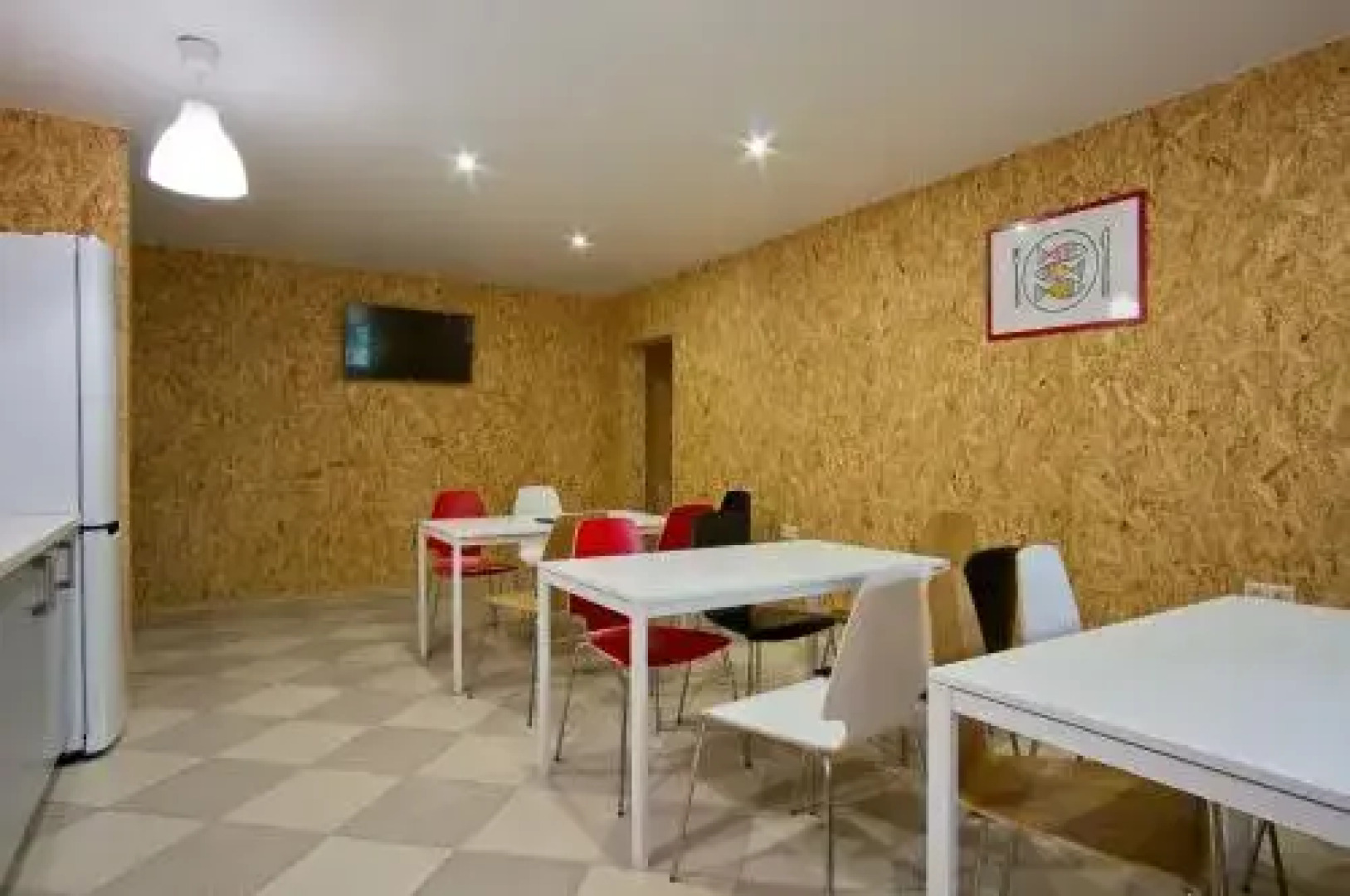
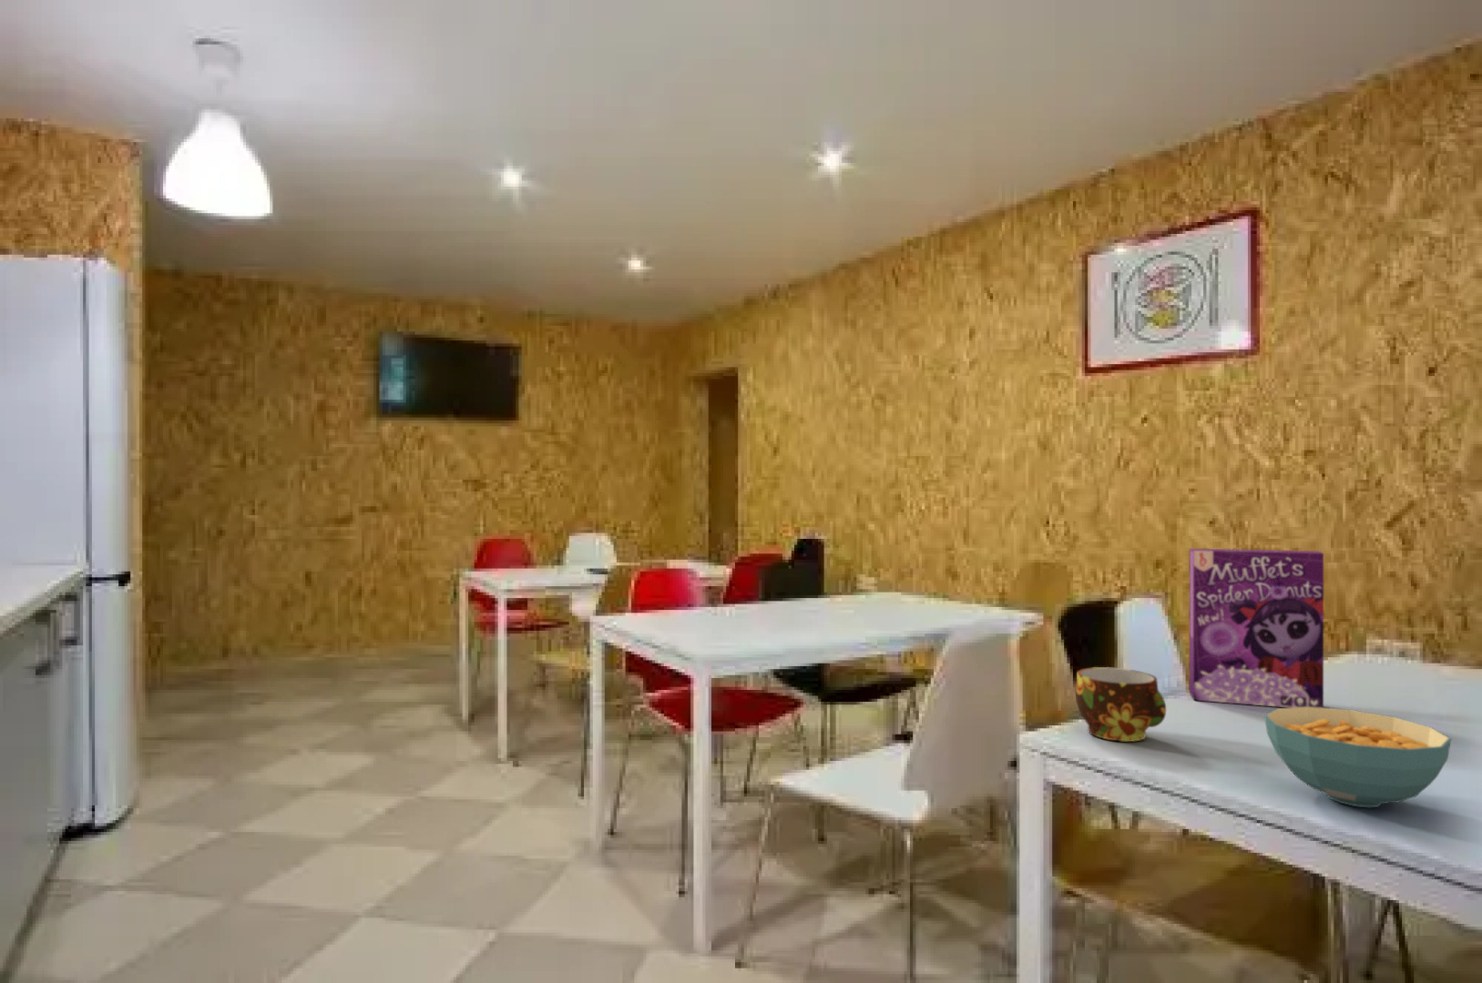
+ cereal box (1254, 625)
+ cereal bowl (1352, 761)
+ cup (1121, 705)
